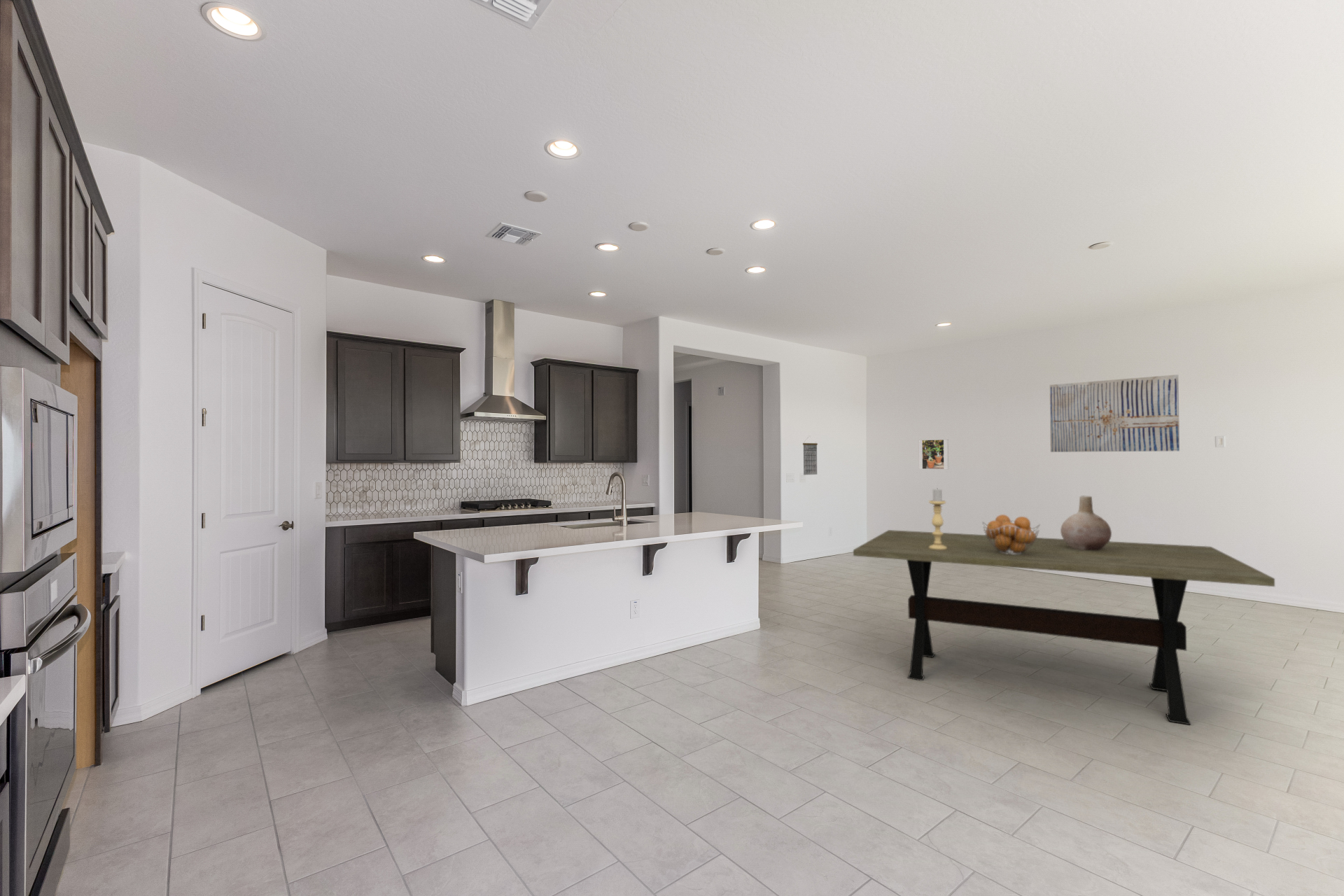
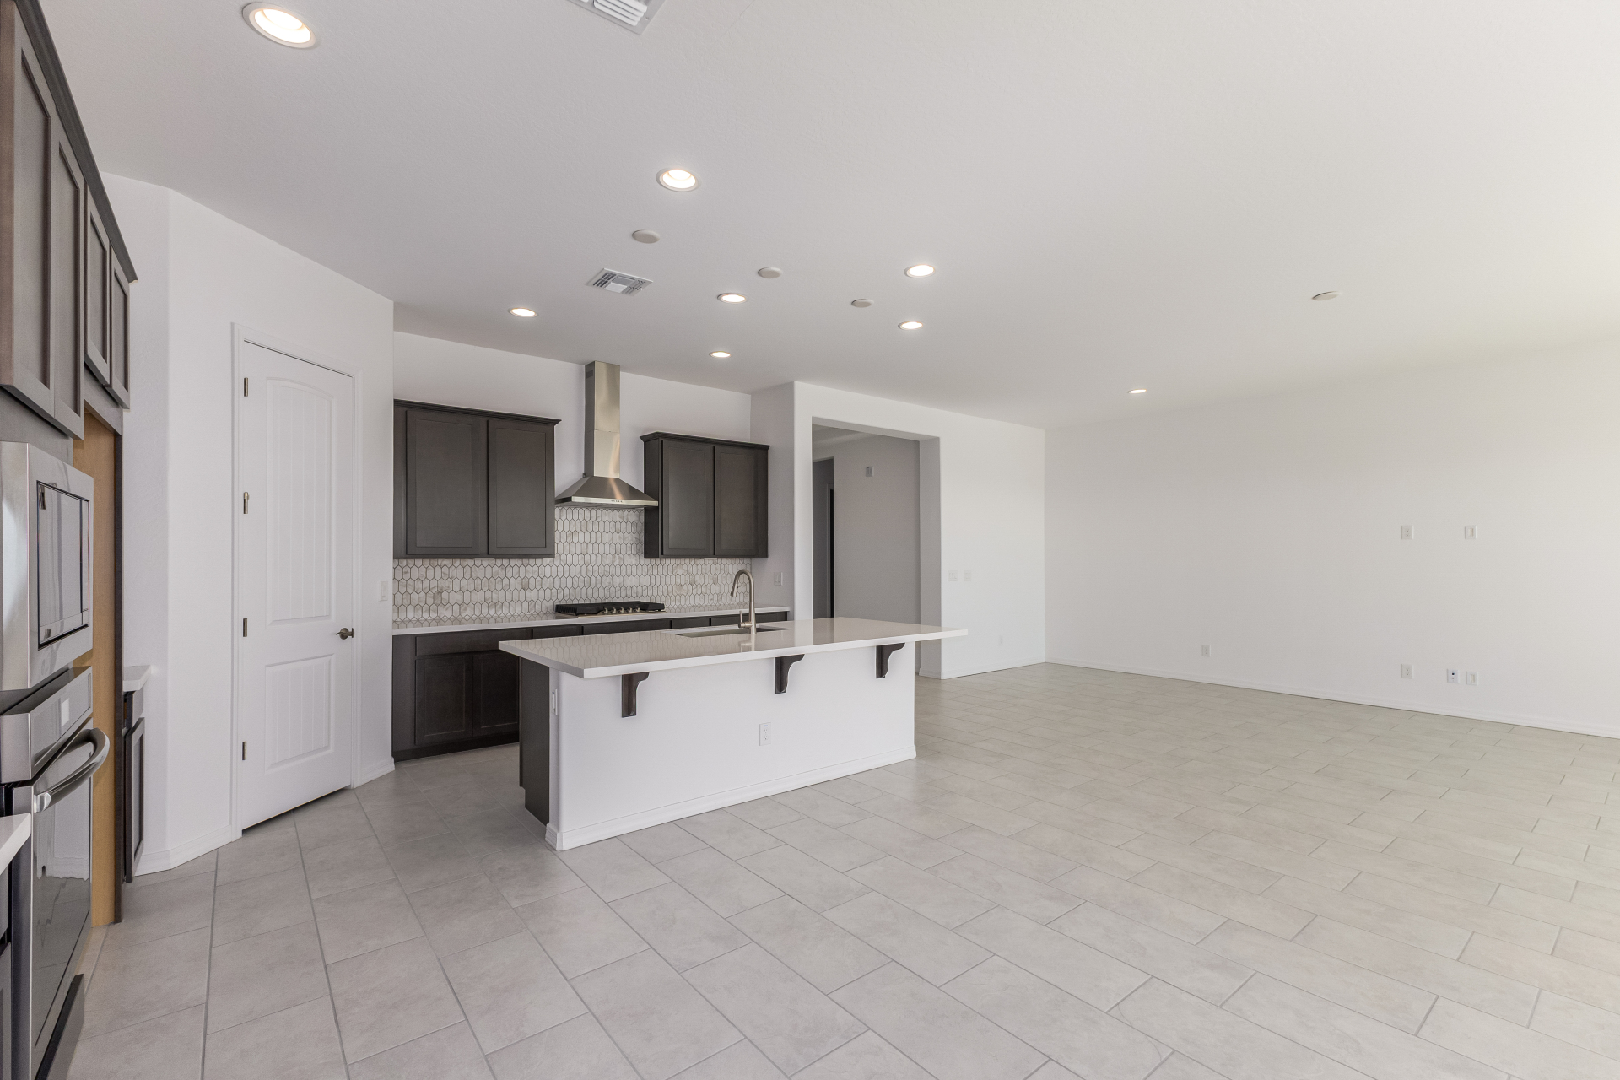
- vase (1085, 522)
- wall art (1110, 416)
- calendar (810, 455)
- candle holder (937, 517)
- fruit basket (1010, 533)
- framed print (933, 454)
- dining table (1034, 615)
